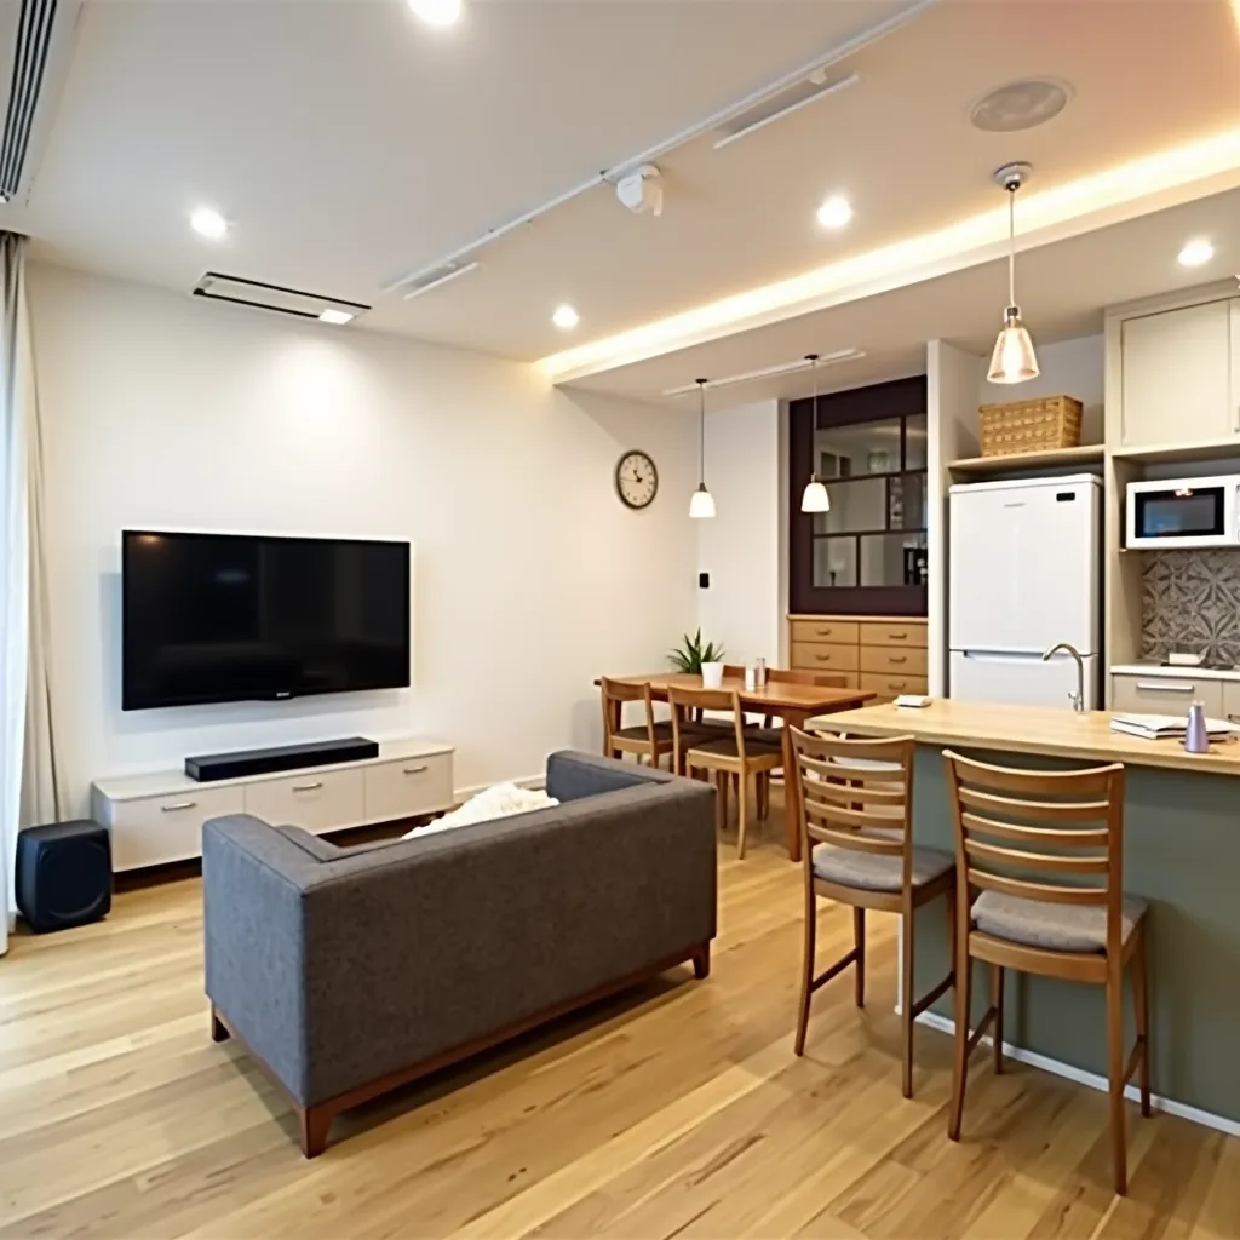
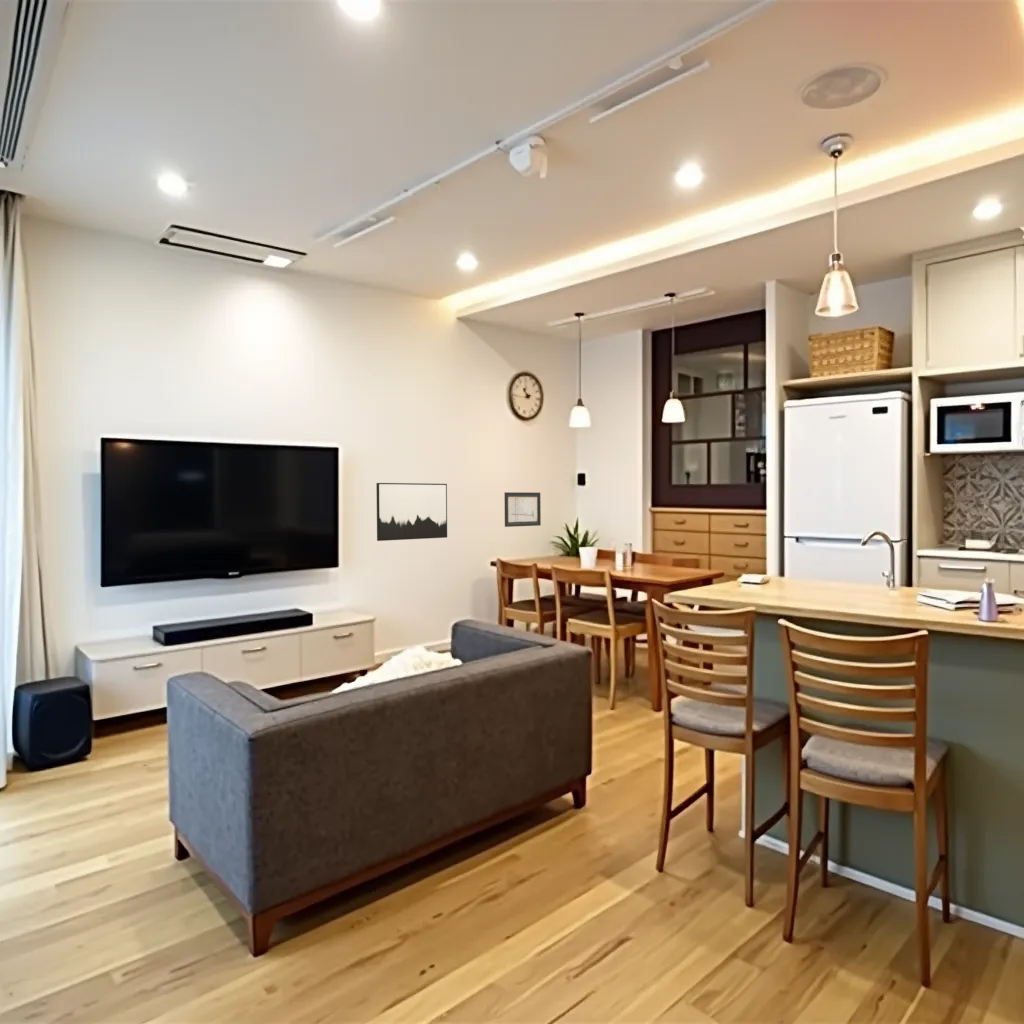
+ wall art (522, 509)
+ wall art (413, 511)
